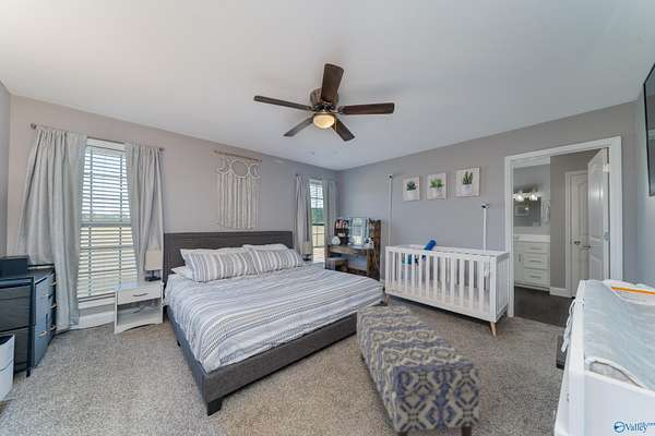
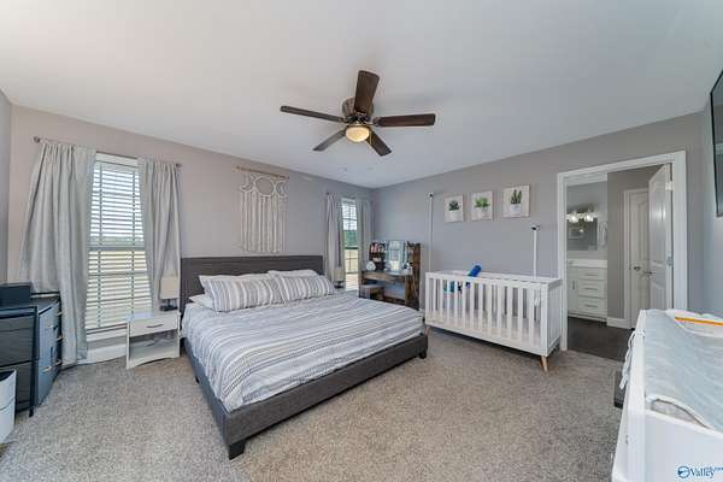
- bench (402, 361)
